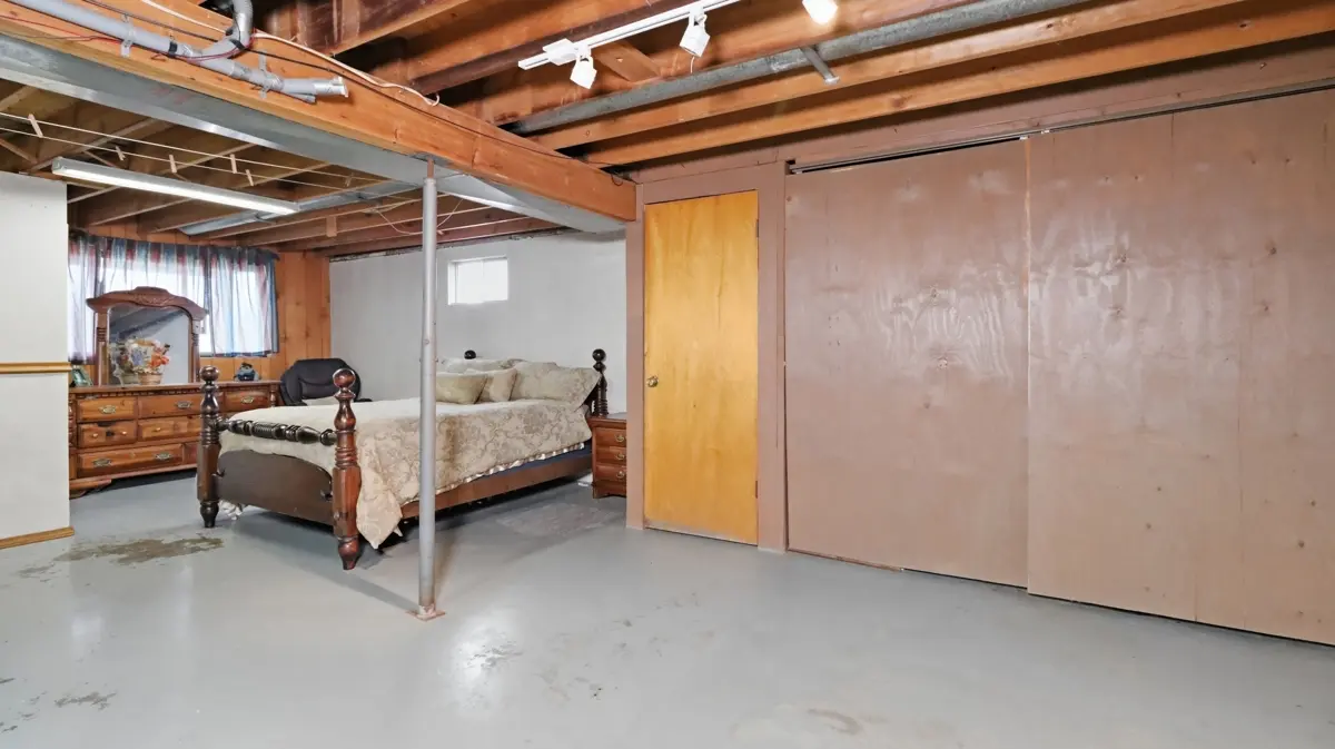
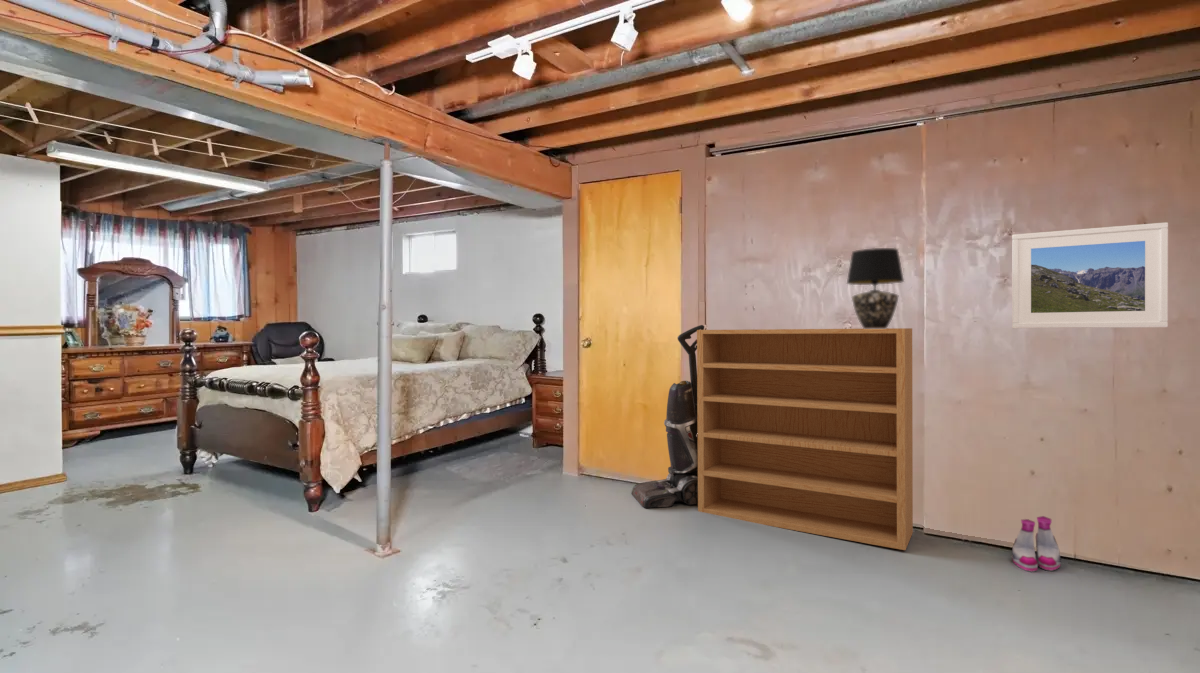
+ boots (1036, 540)
+ vacuum cleaner (667, 412)
+ bookcase (798, 425)
+ table lamp (874, 289)
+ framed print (1085, 278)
